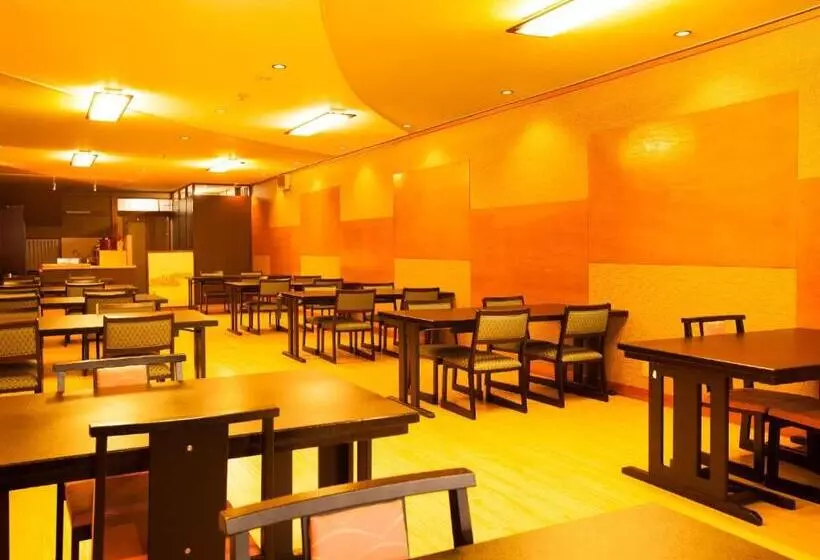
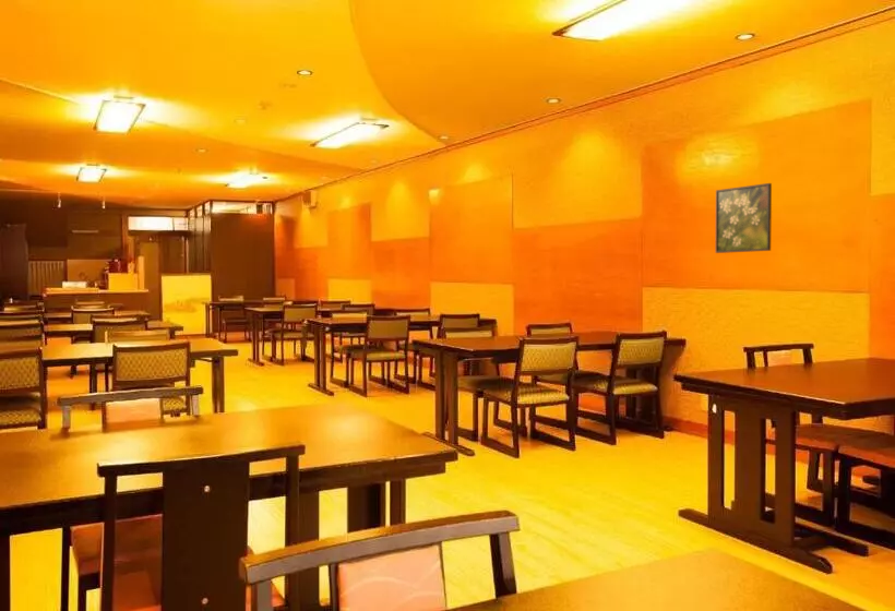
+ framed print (742, 219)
